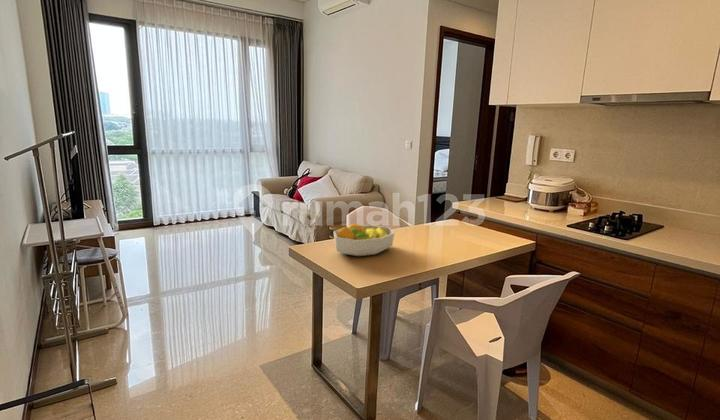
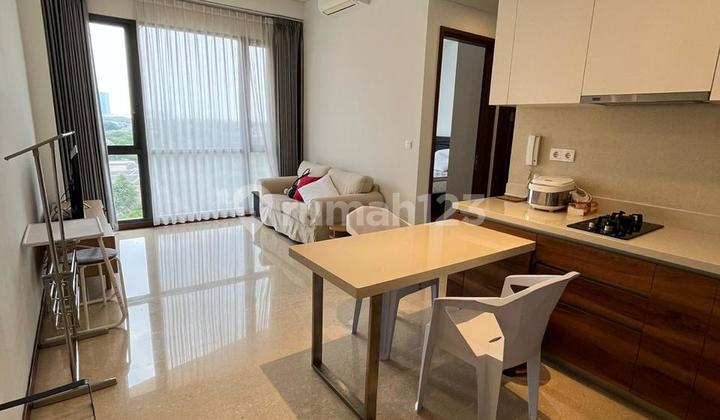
- fruit bowl (363, 237)
